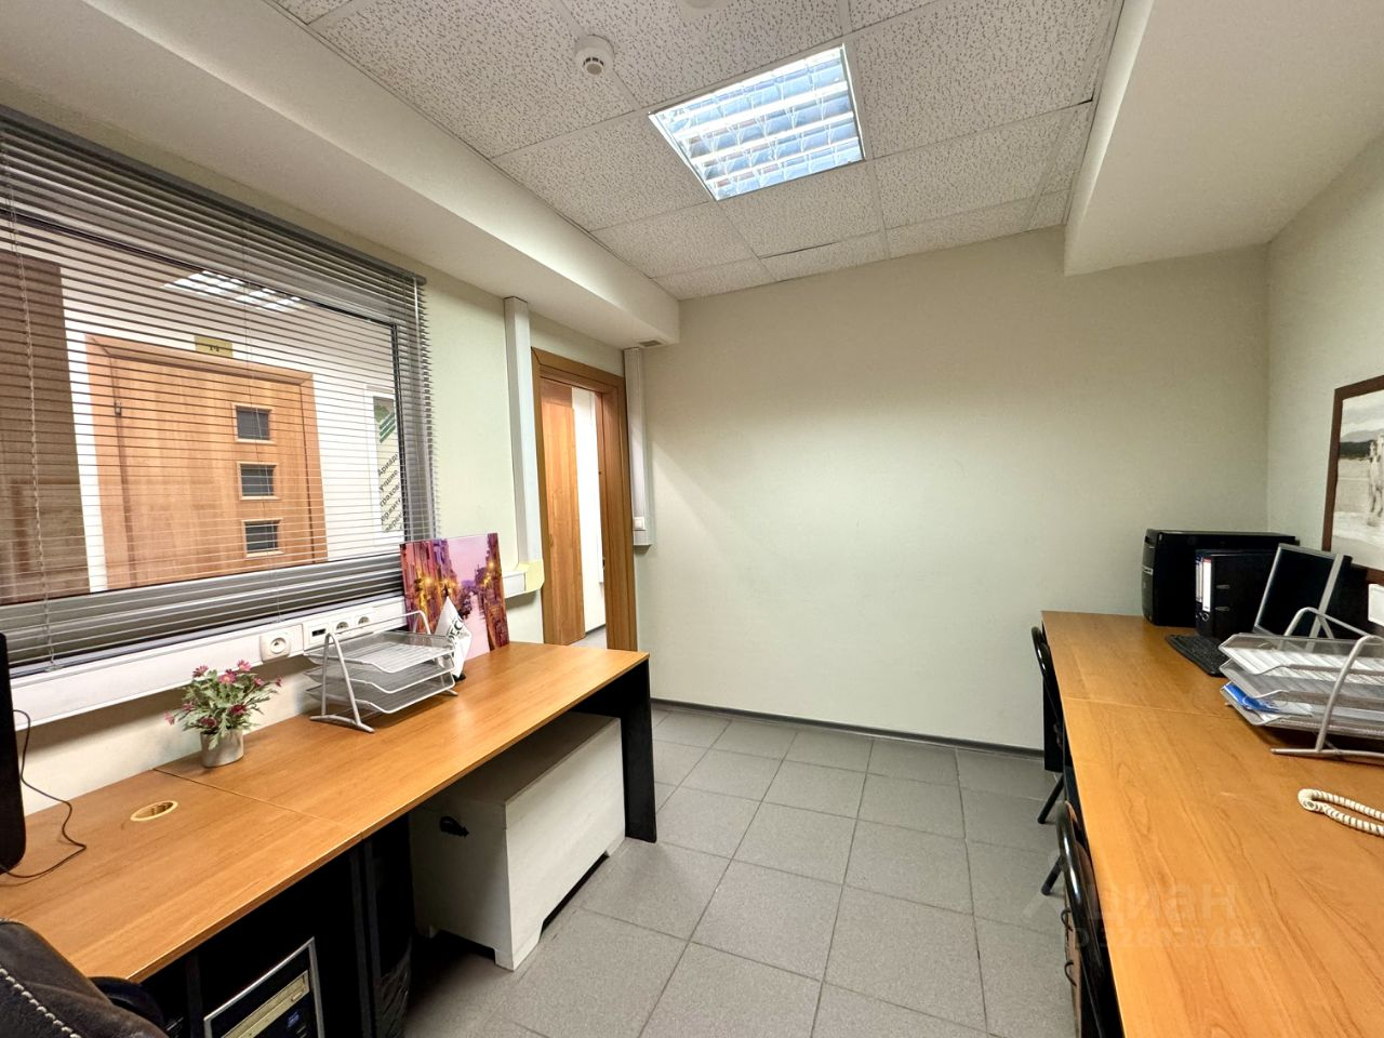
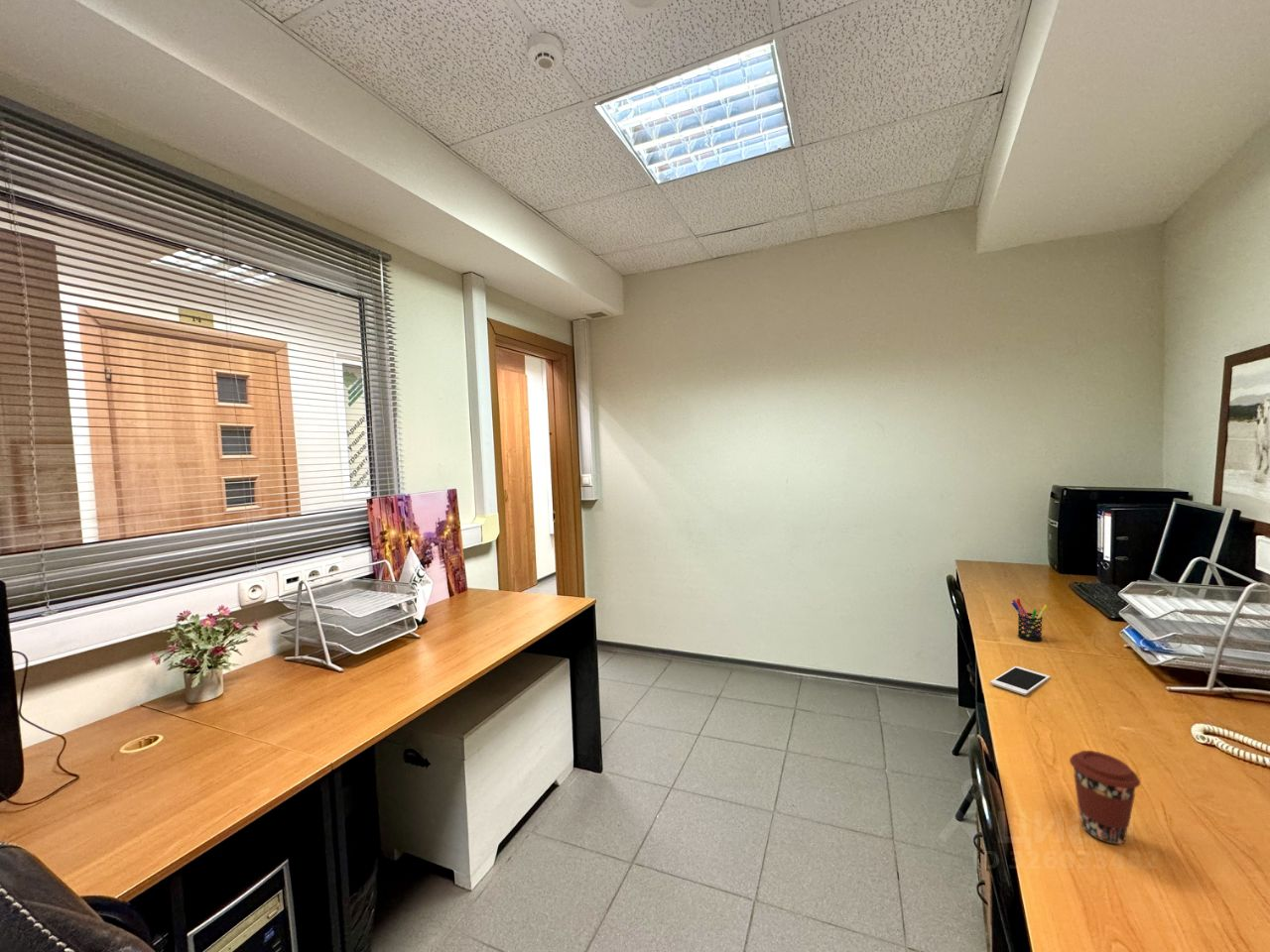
+ cell phone (1020, 679)
+ coffee cup (1102, 796)
+ pen holder (1029, 619)
